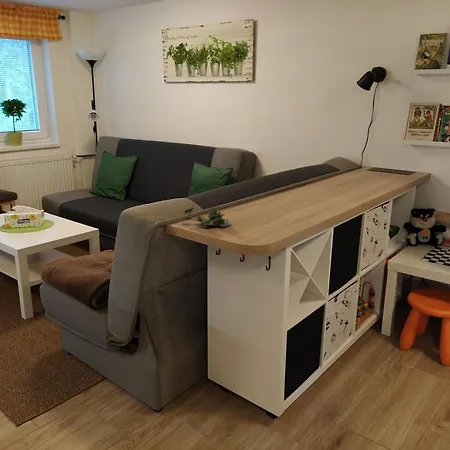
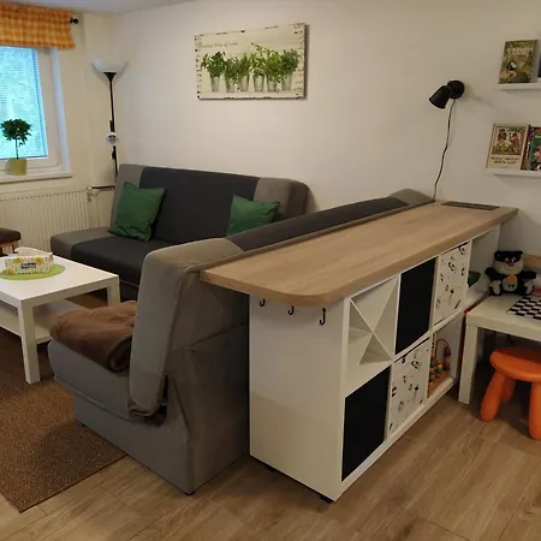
- succulent plant (212, 215)
